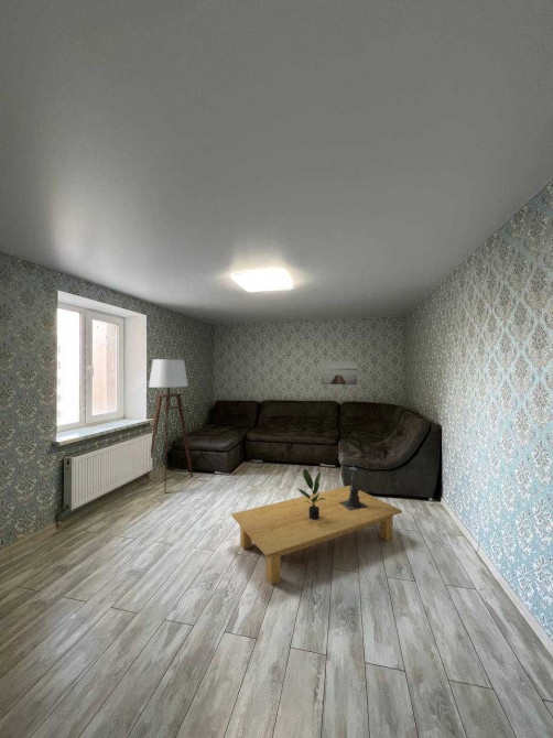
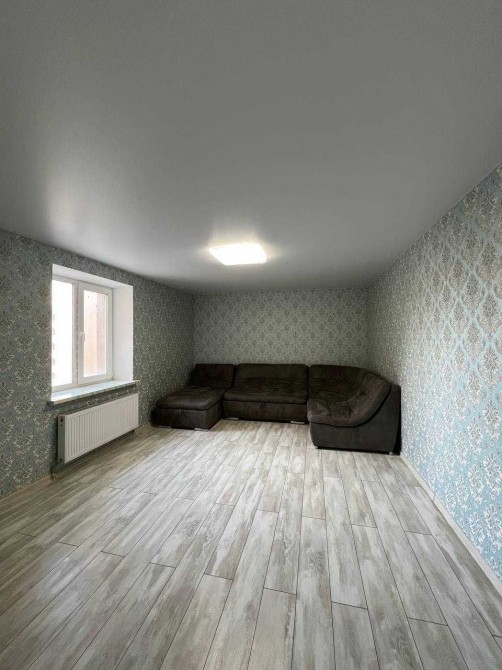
- floor lamp (158, 422)
- coffee table (317, 527)
- wall art (338, 372)
- potted plant (308, 495)
- candle holder (353, 482)
